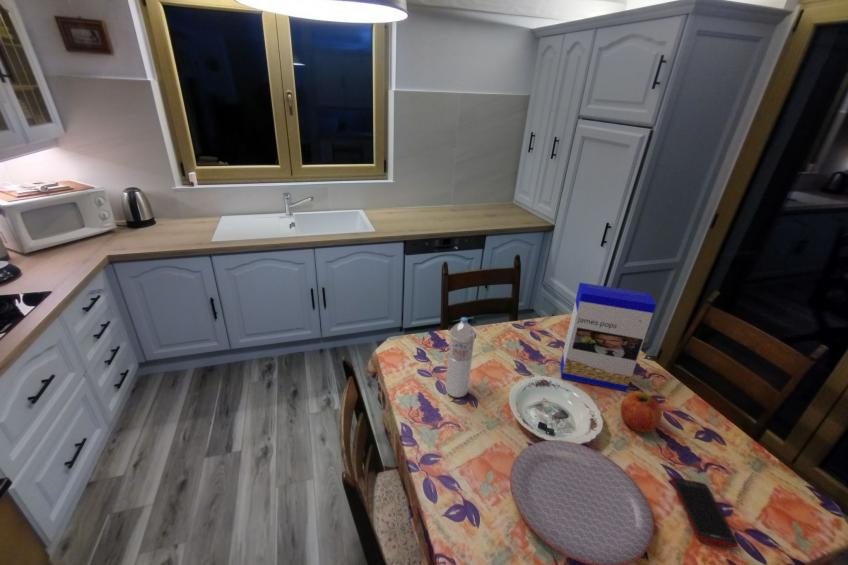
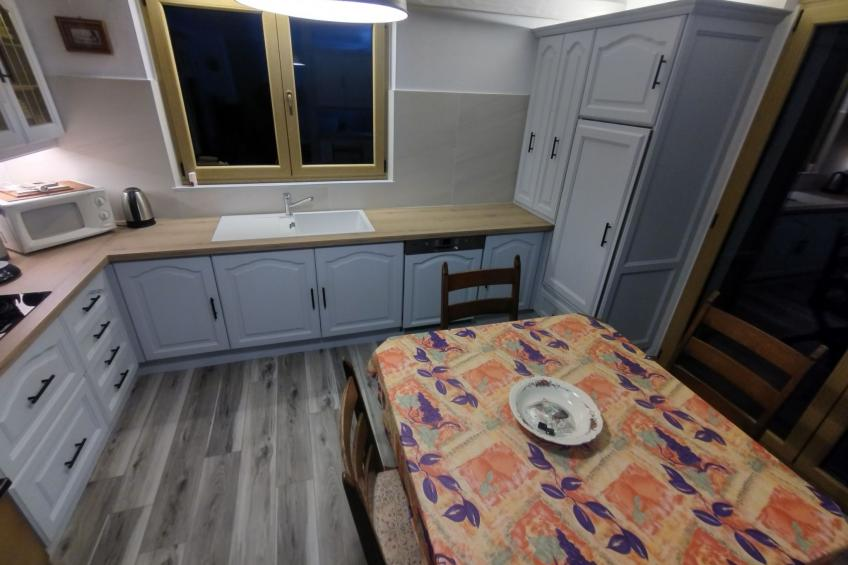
- cell phone (701, 509)
- cereal box (603, 337)
- plate (577, 496)
- fruit (640, 410)
- water bottle (460, 356)
